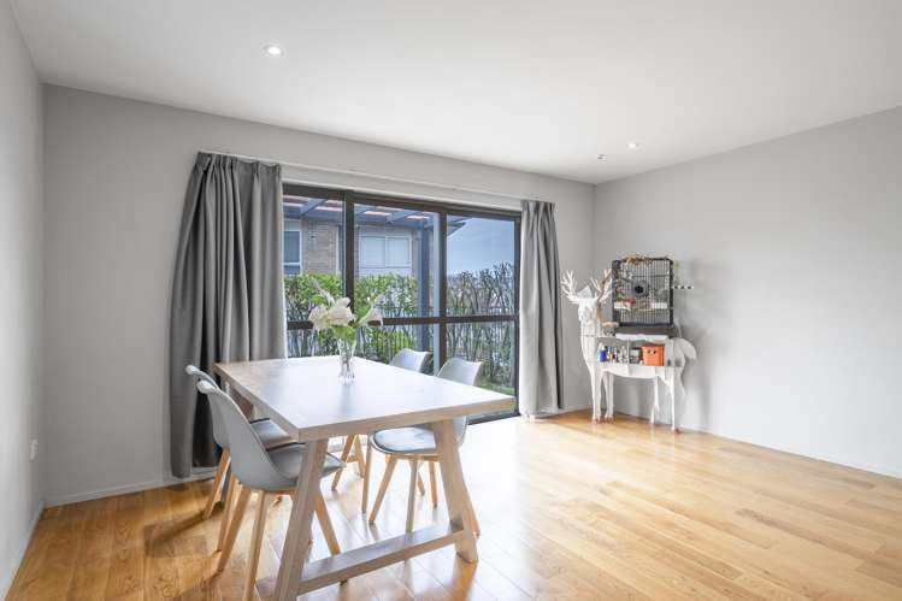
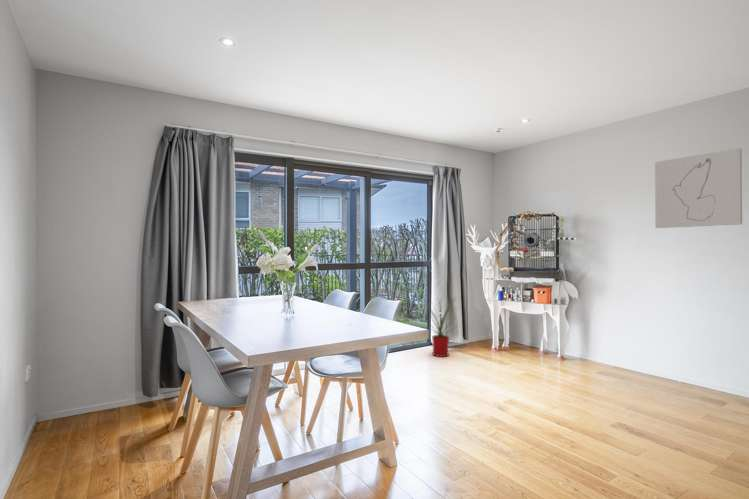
+ house plant (440, 325)
+ wall art (695, 191)
